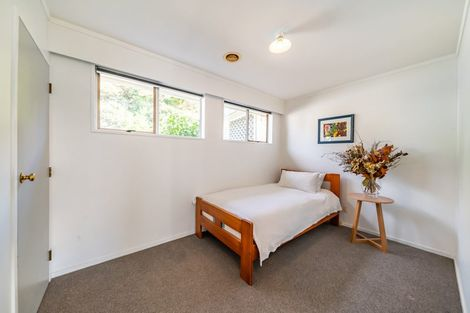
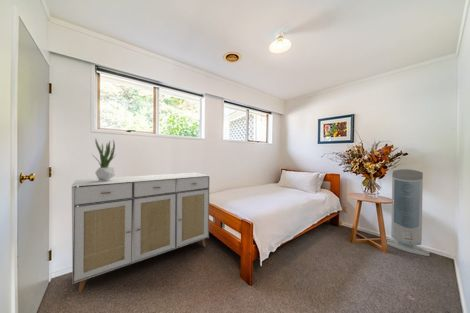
+ sideboard (151, 217)
+ potted plant (106, 159)
+ air purifier (406, 208)
